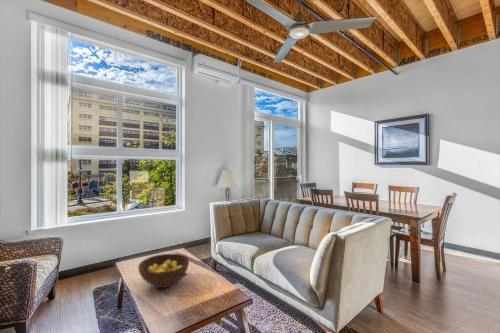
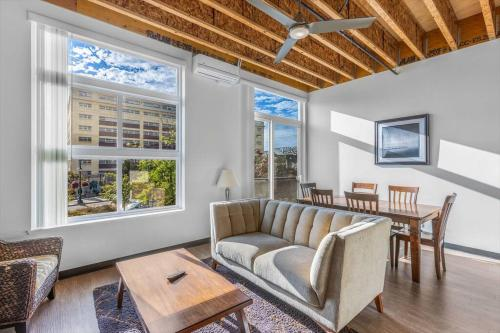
- fruit bowl (164, 273)
